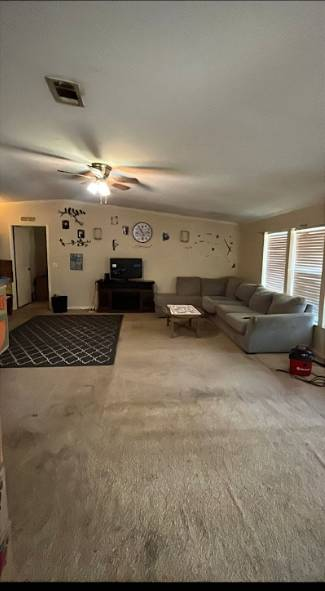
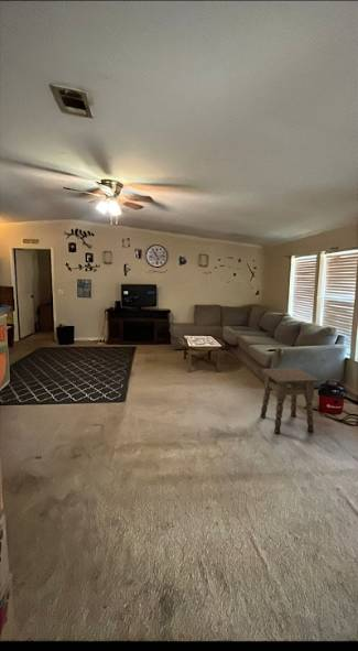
+ side table (285, 397)
